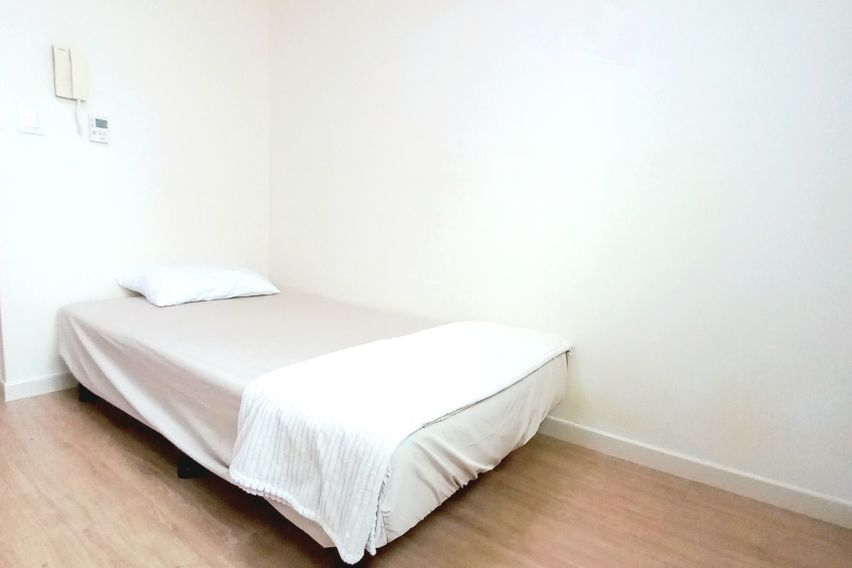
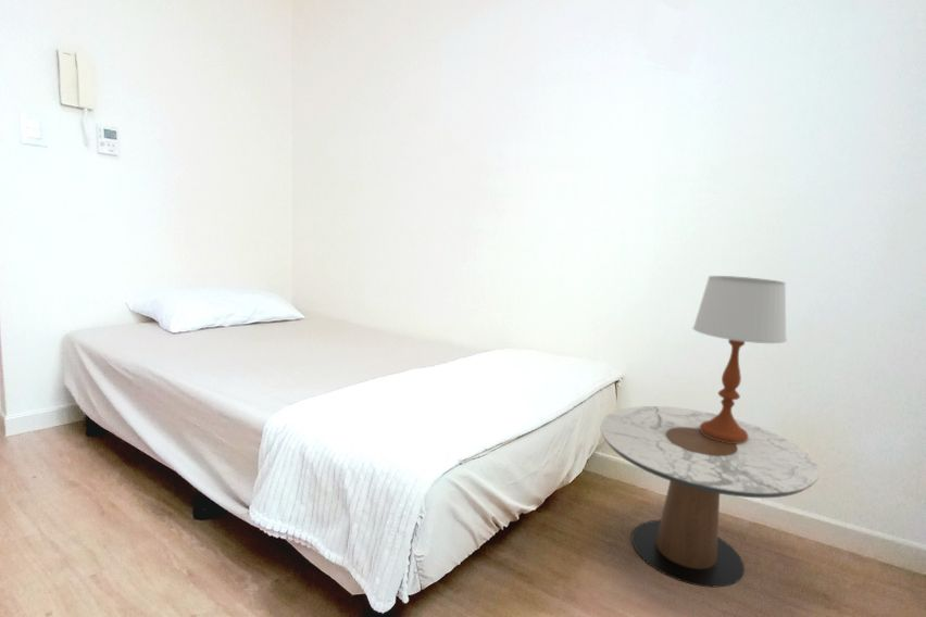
+ table lamp (734, 358)
+ side table (692, 496)
